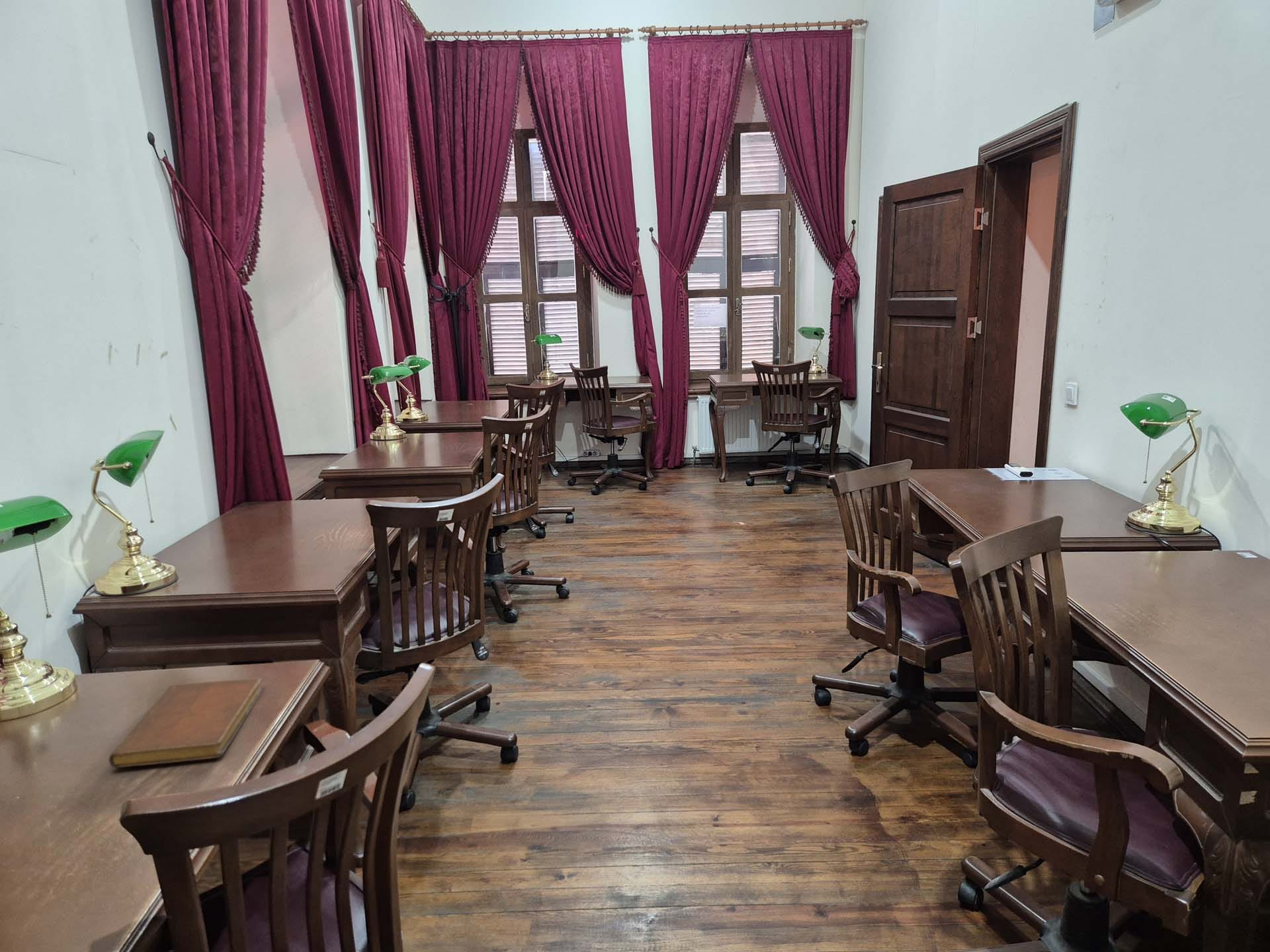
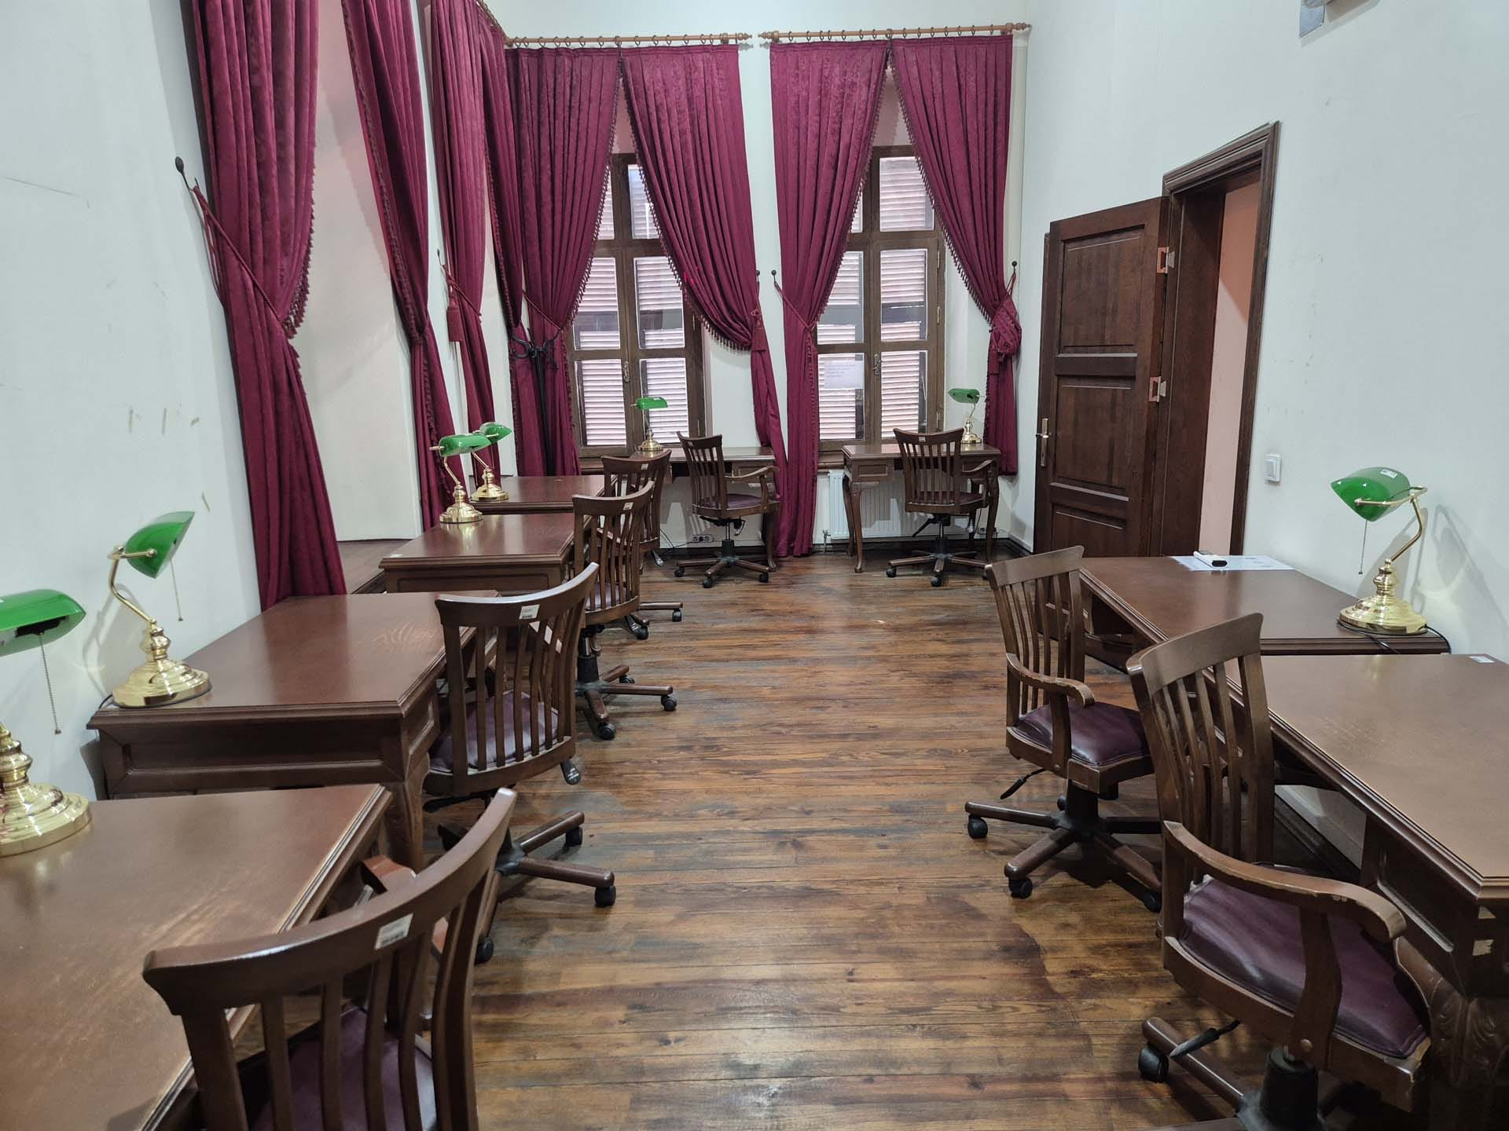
- notebook (192, 718)
